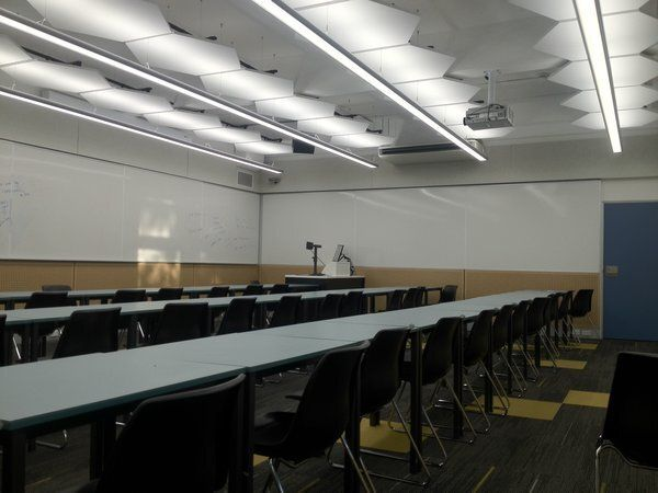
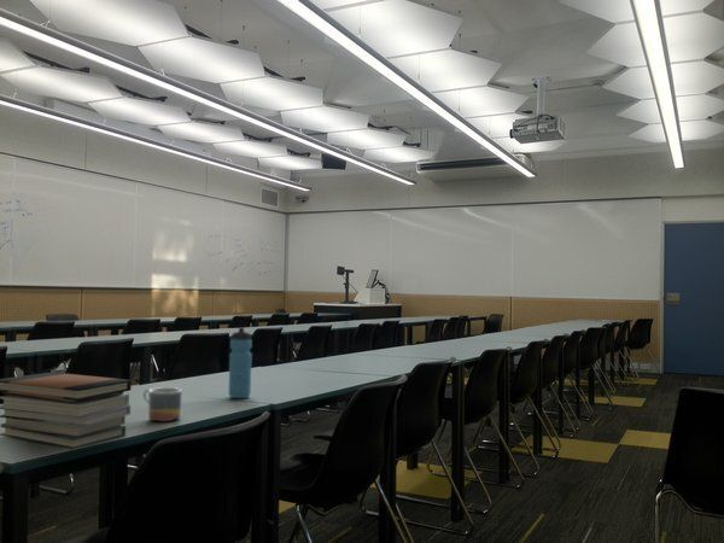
+ water bottle (240, 362)
+ book stack (64, 408)
+ mug (159, 403)
